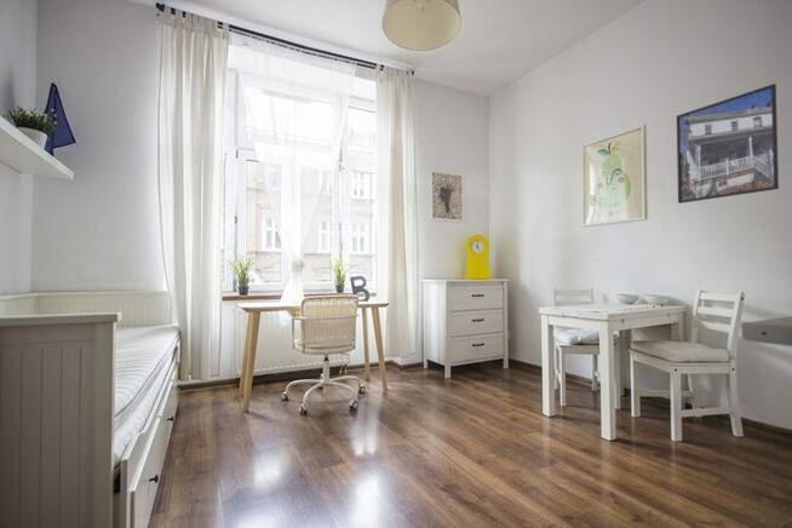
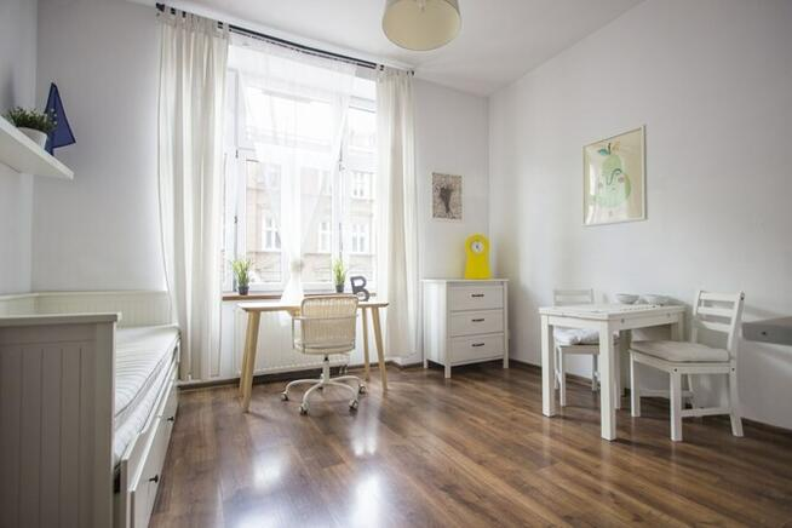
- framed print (722, 149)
